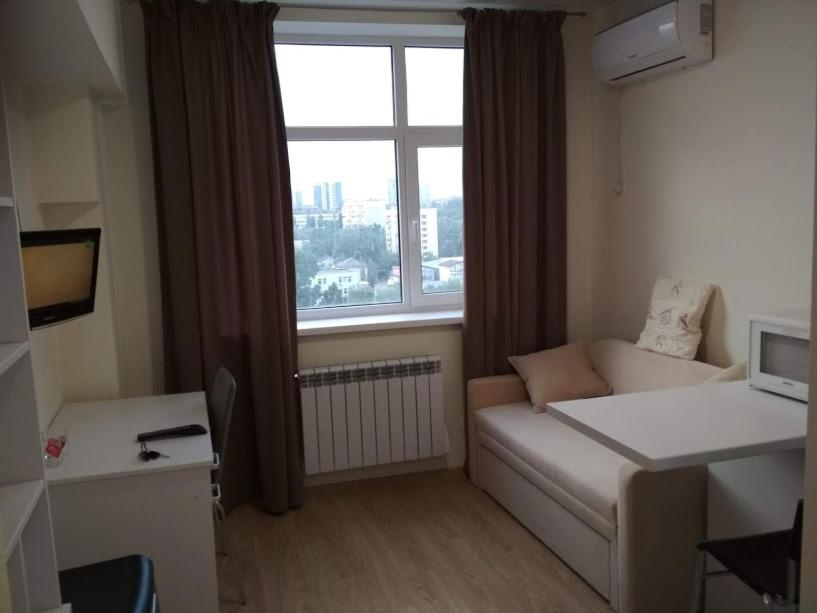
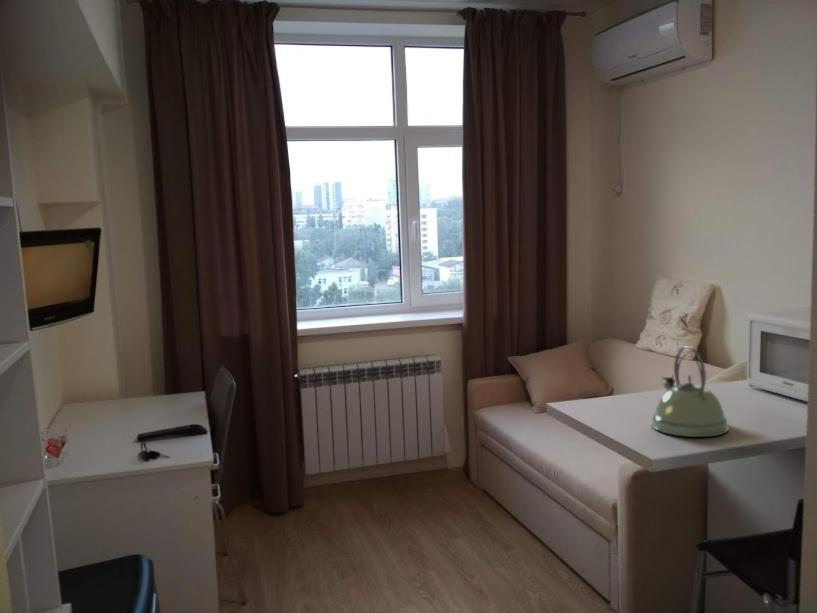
+ kettle (686, 385)
